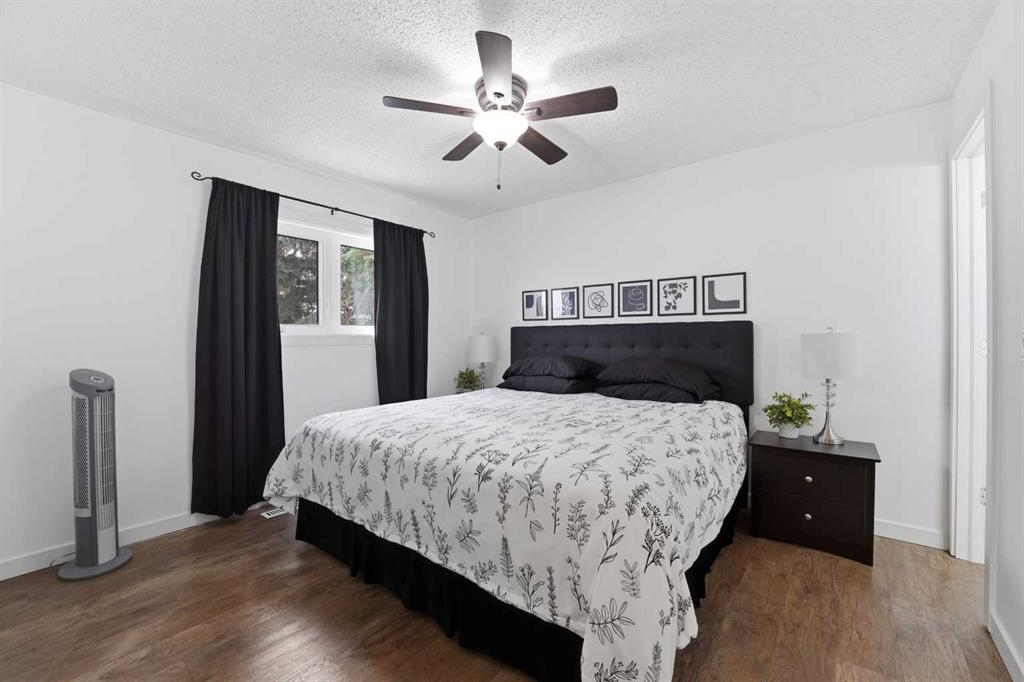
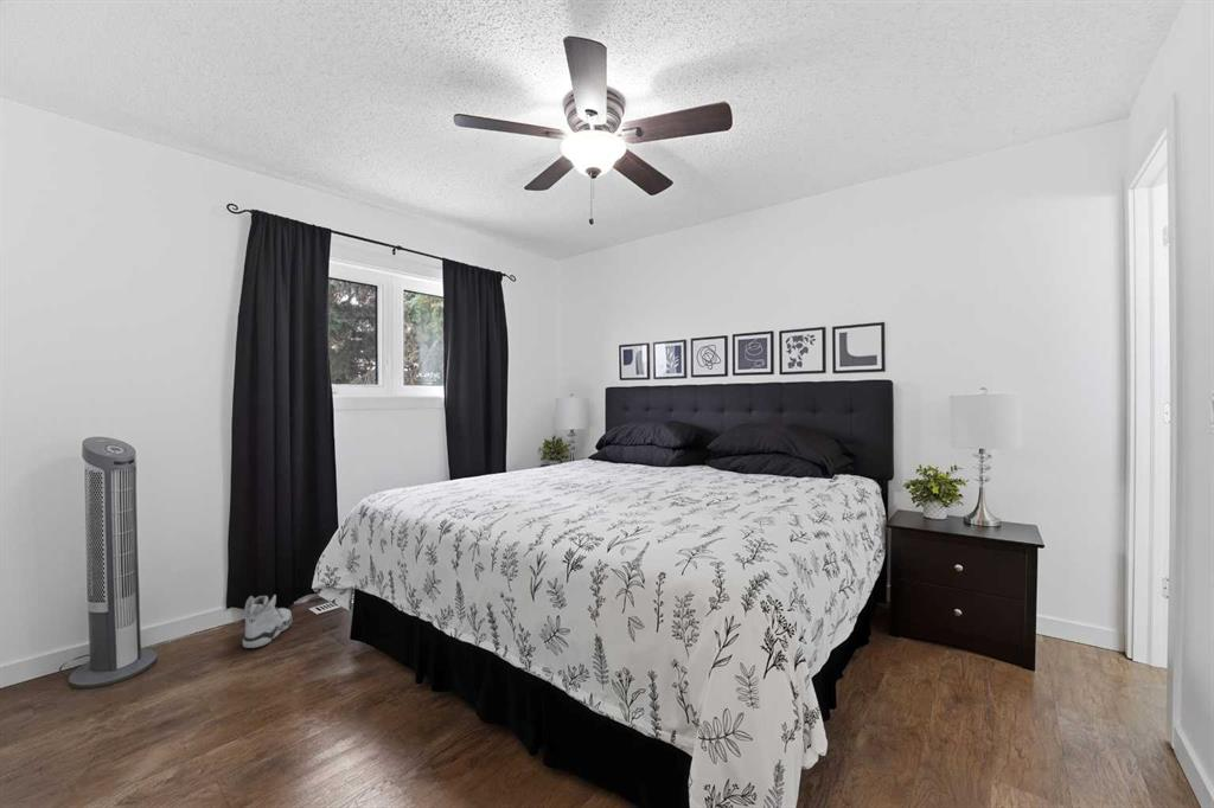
+ sneaker (268, 613)
